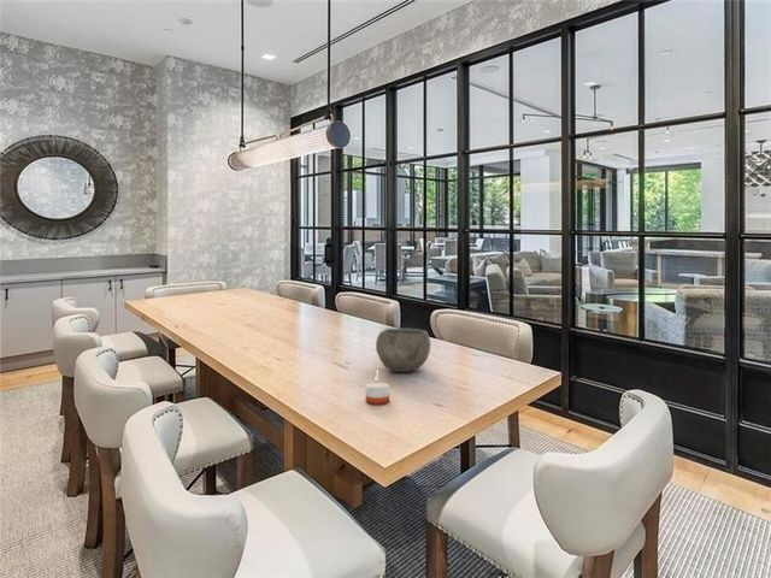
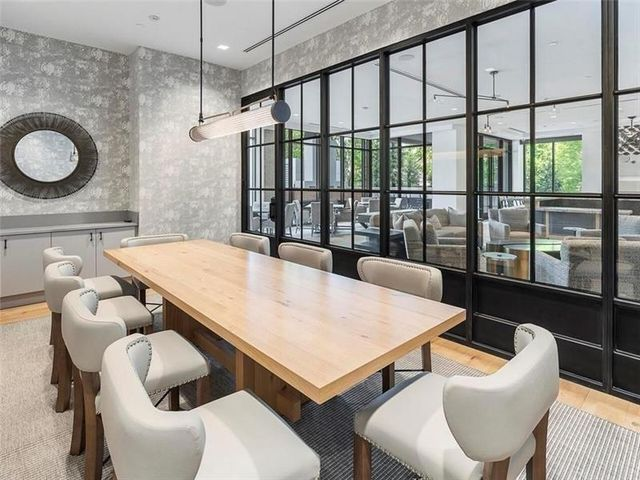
- candle (377, 384)
- bowl (402, 350)
